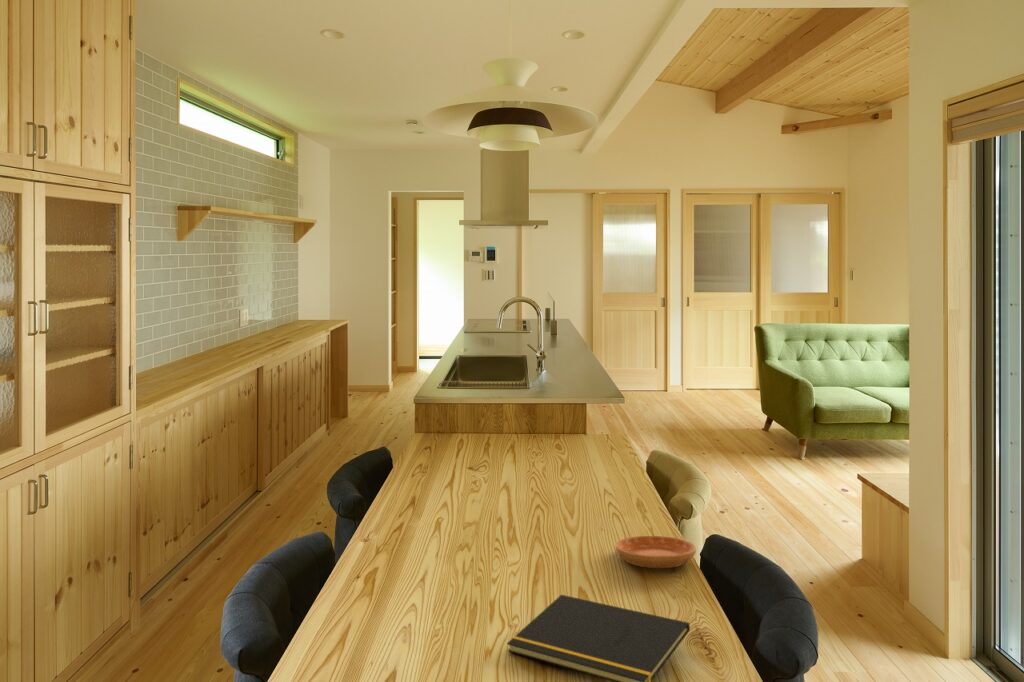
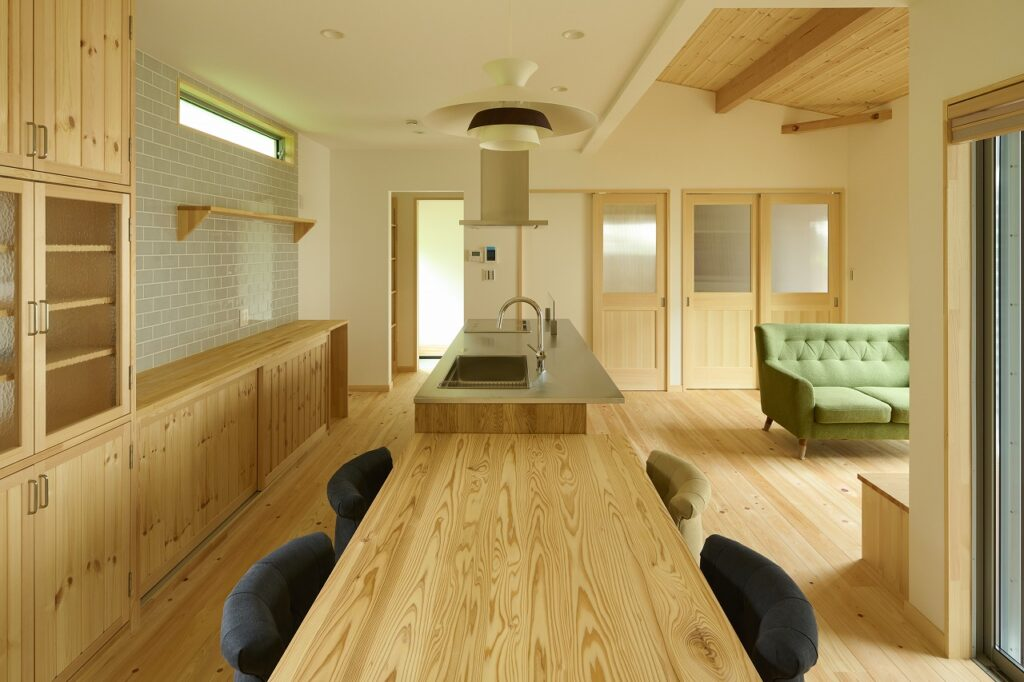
- notepad (598, 637)
- saucer (655, 552)
